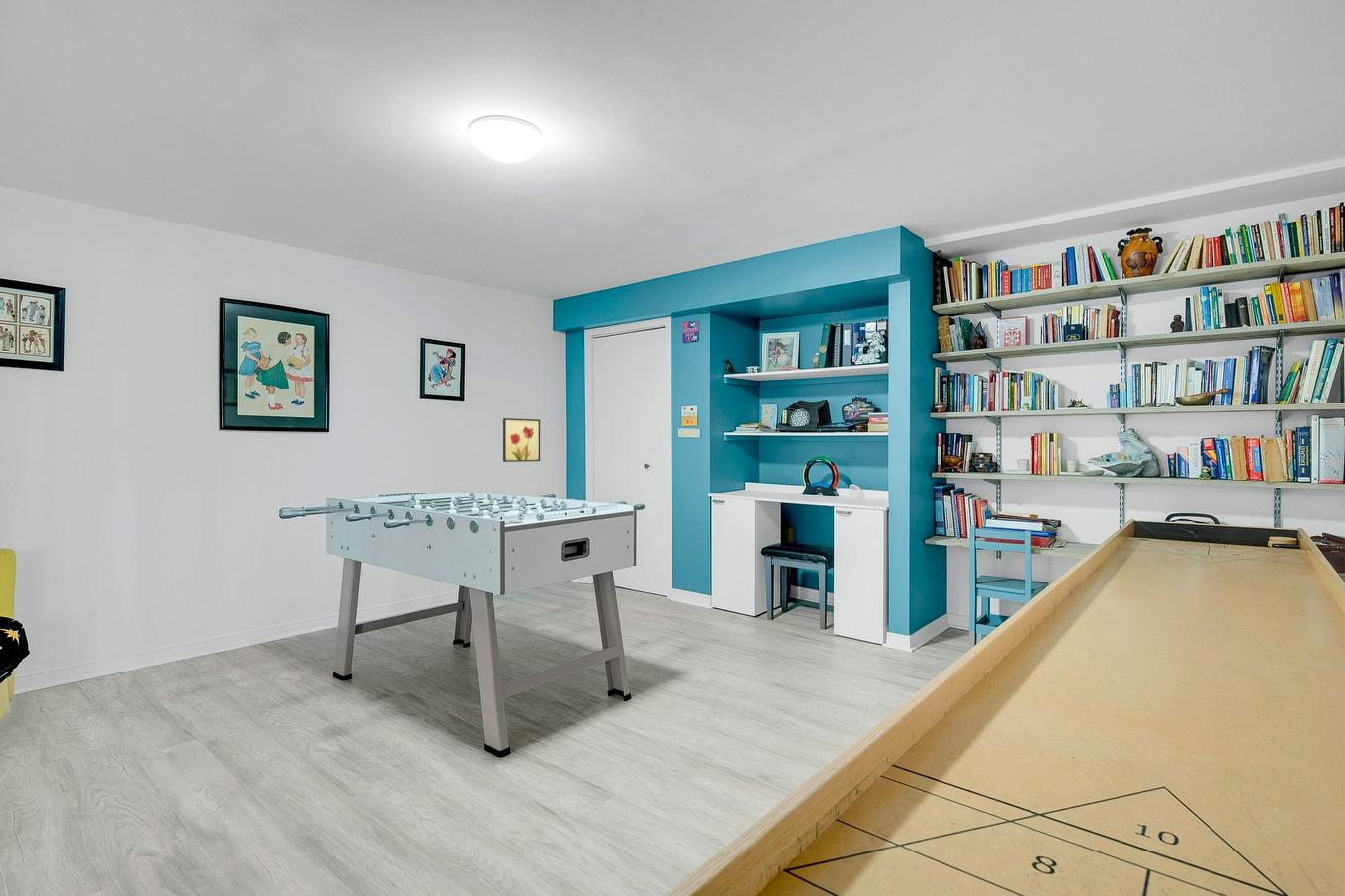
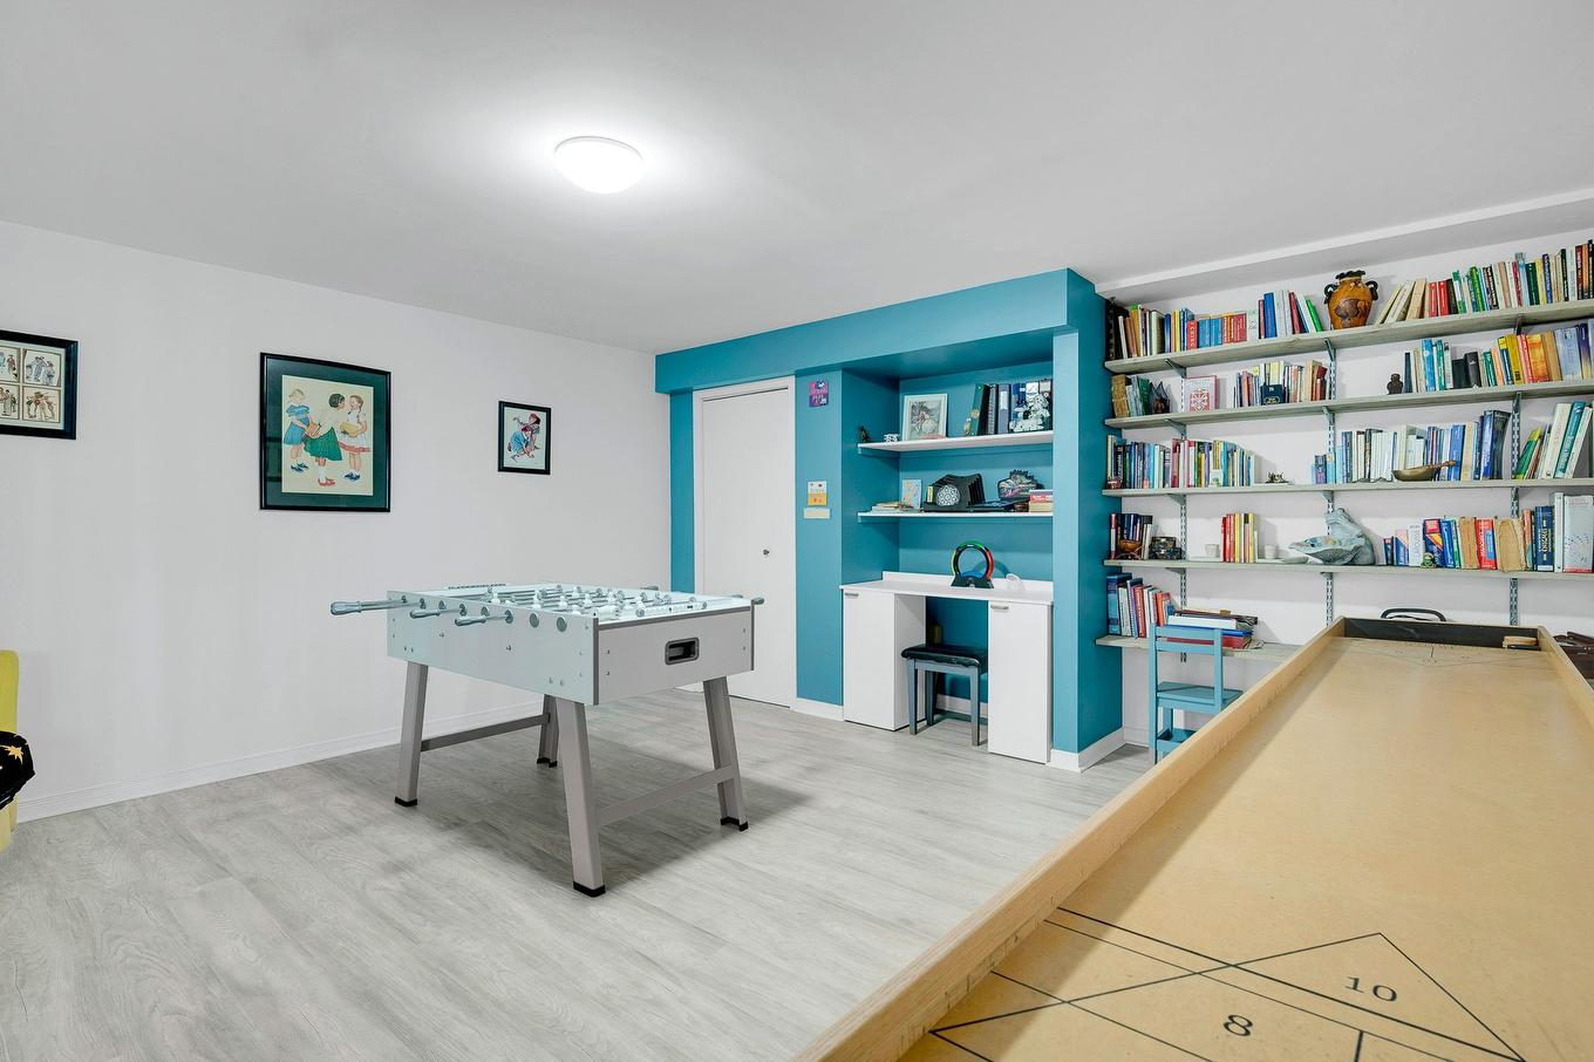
- wall art (521, 440)
